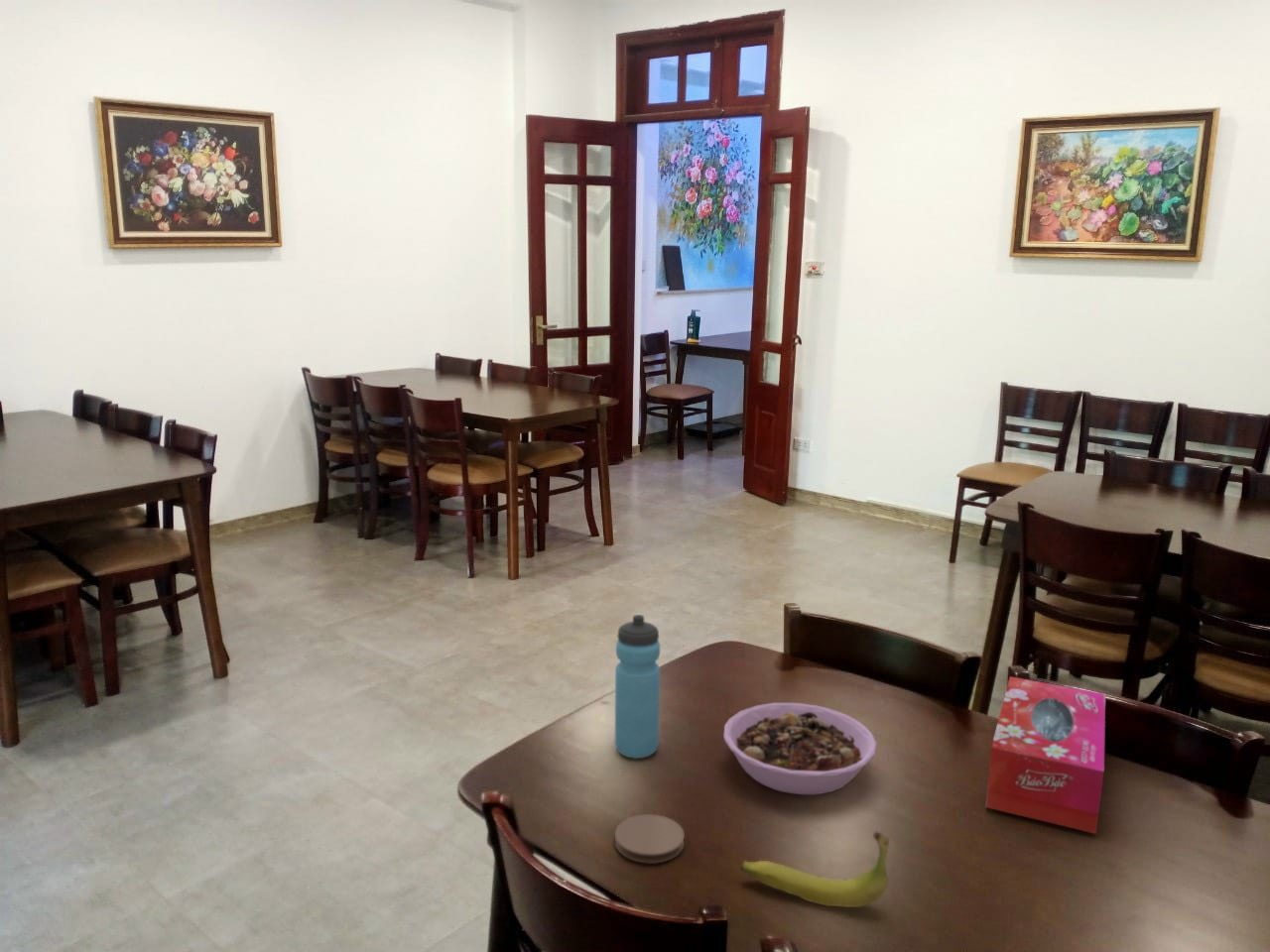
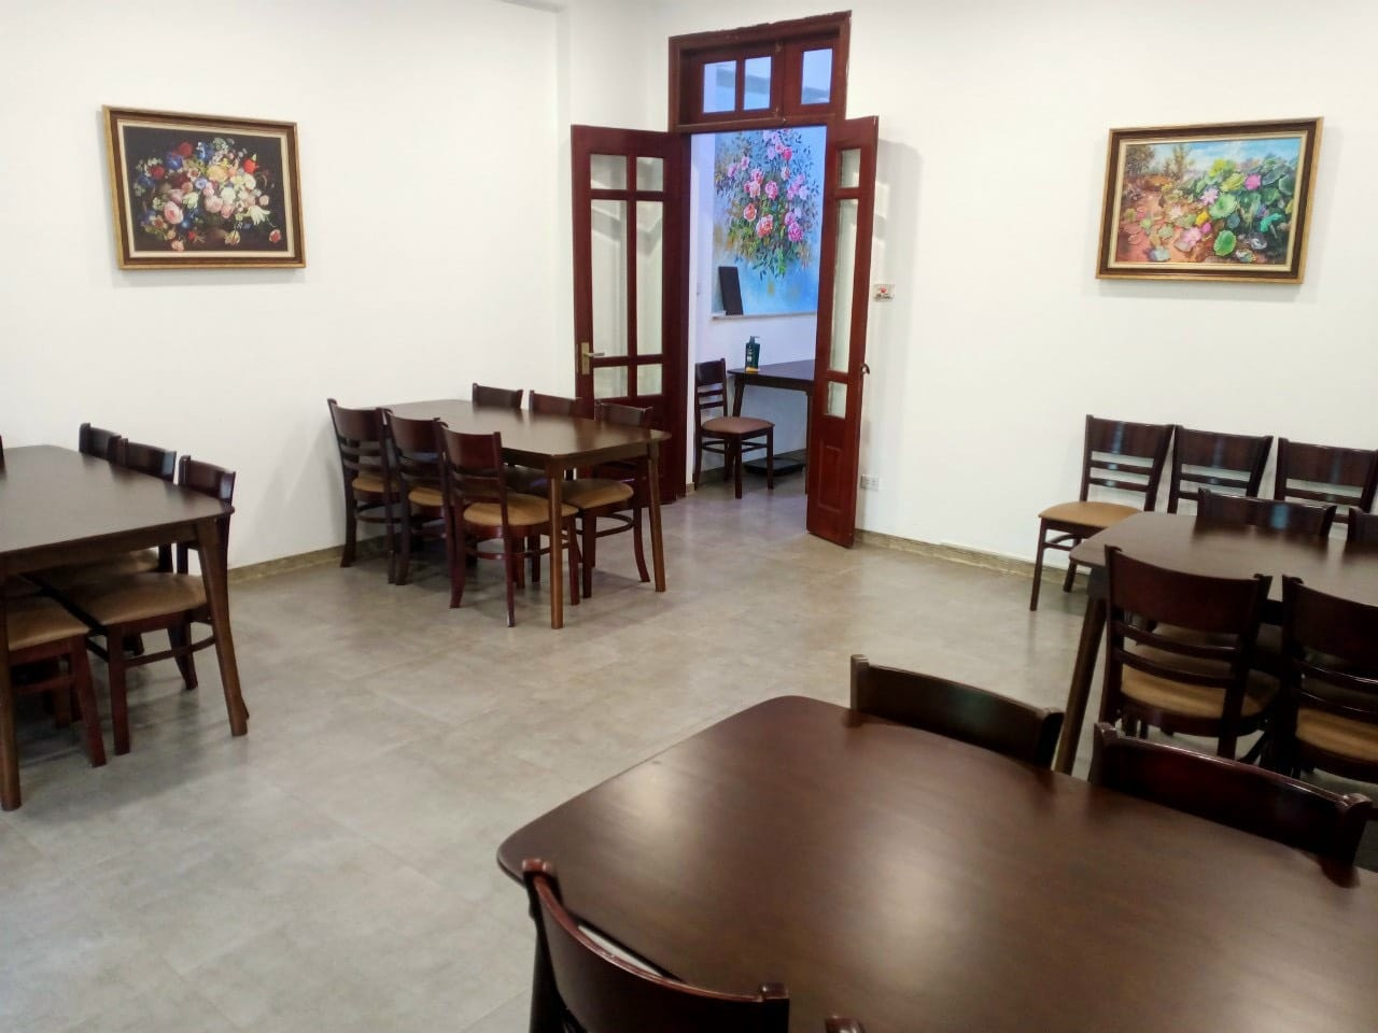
- tissue box (1048, 747)
- banana (810, 874)
- coaster (649, 837)
- bowl (798, 747)
- water bottle (637, 683)
